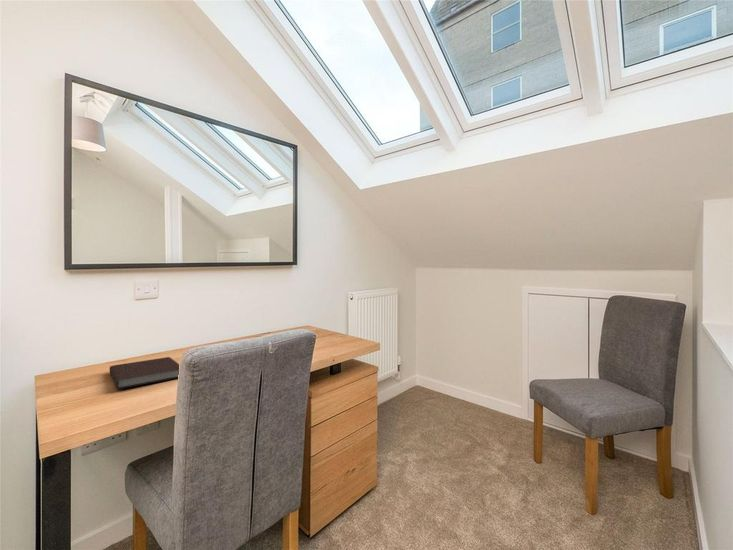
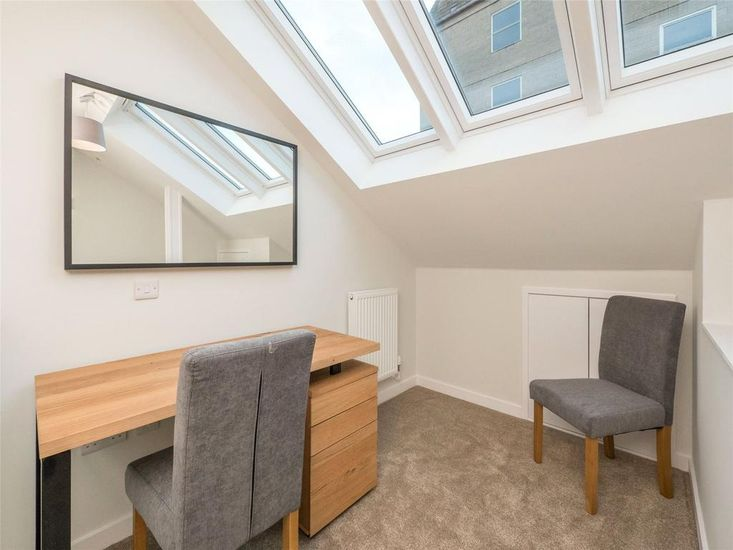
- notebook (146, 371)
